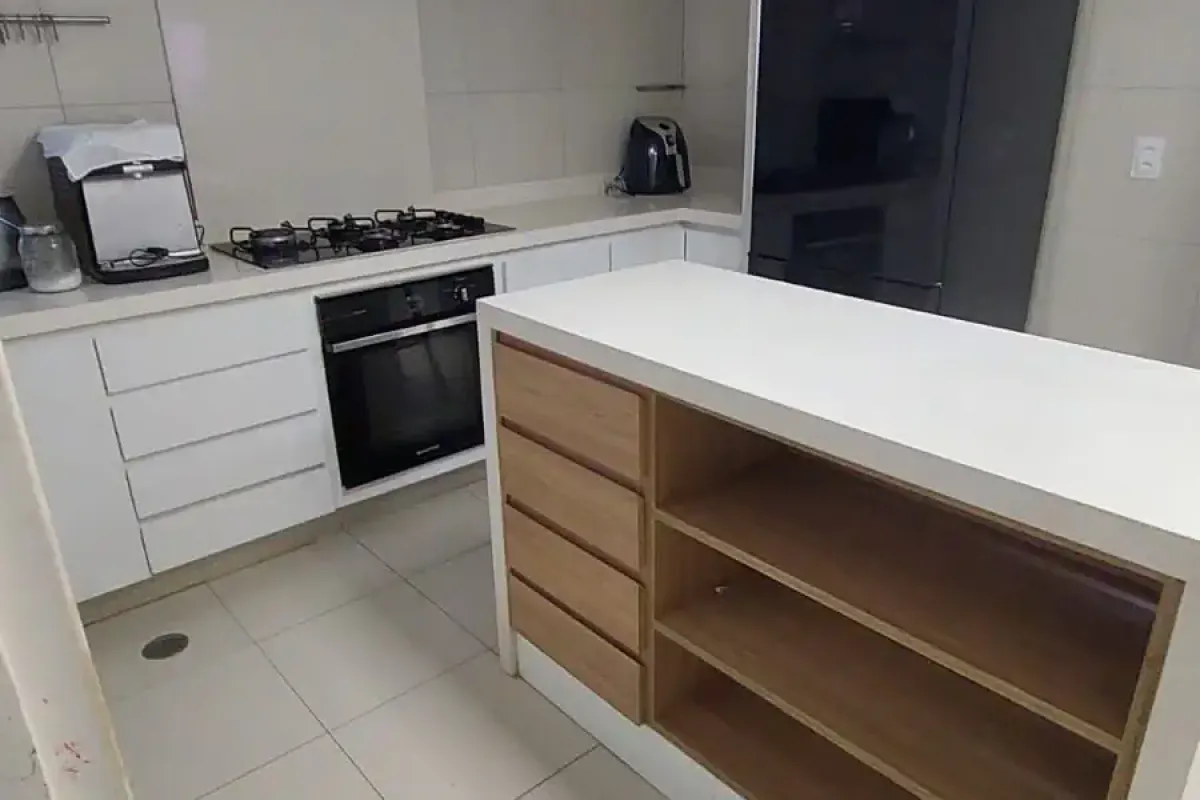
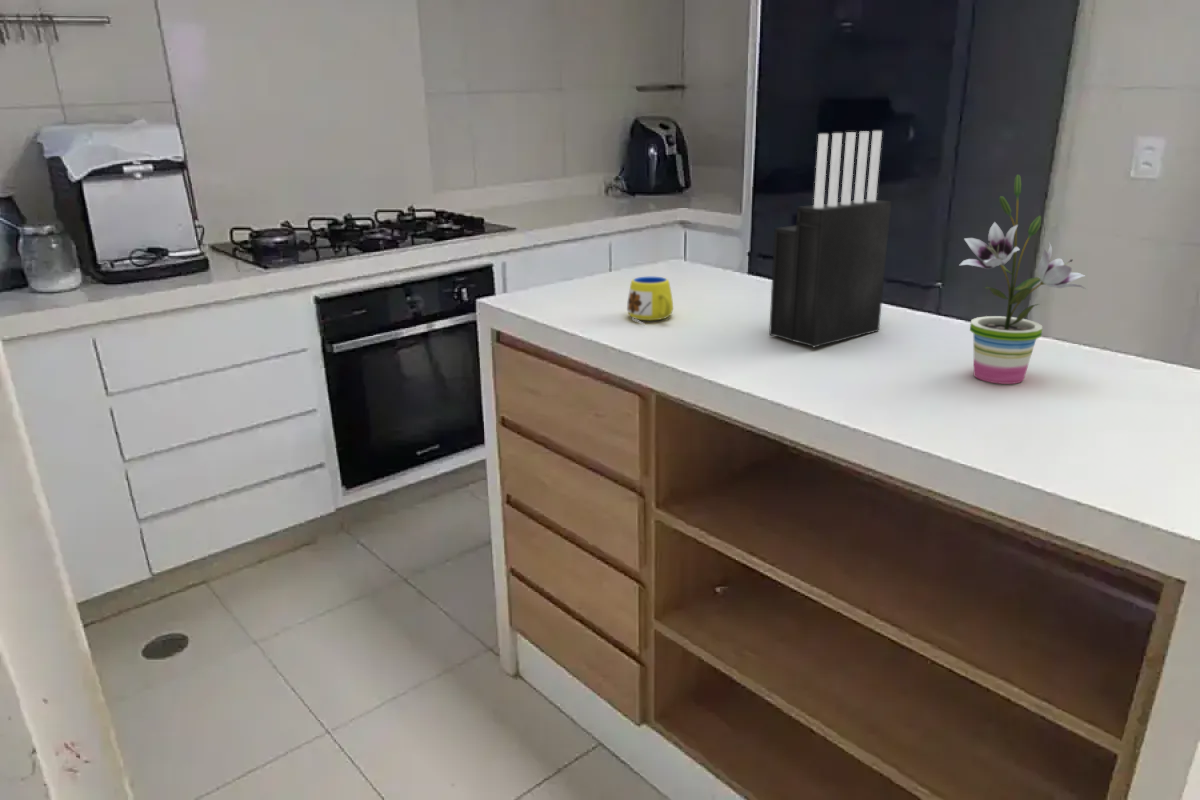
+ mug (653, 299)
+ knife block (826, 235)
+ potted plant (1021, 283)
